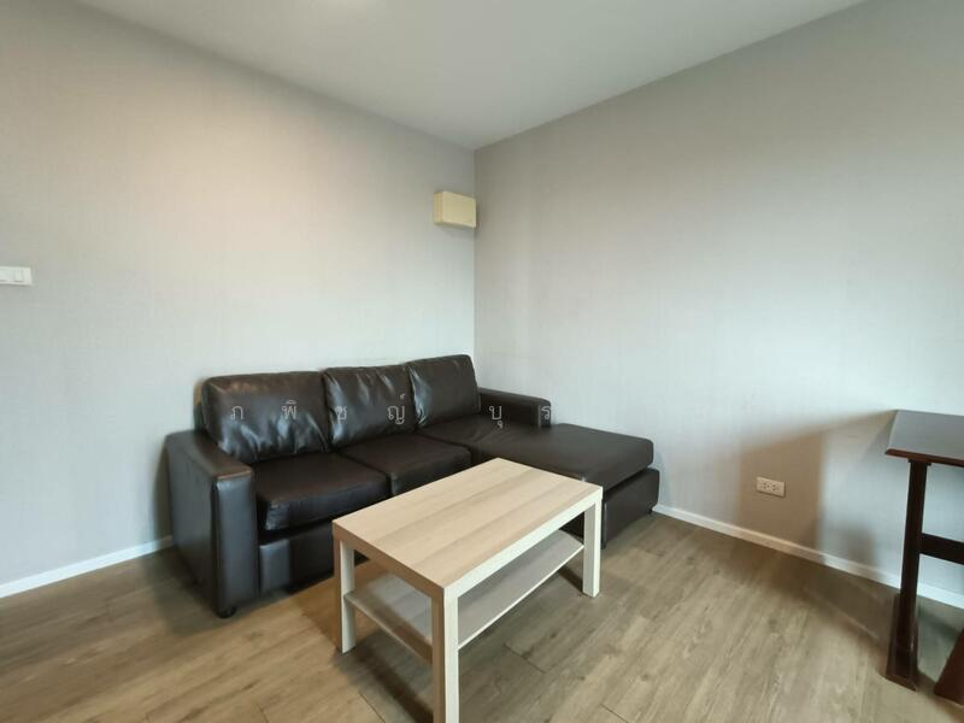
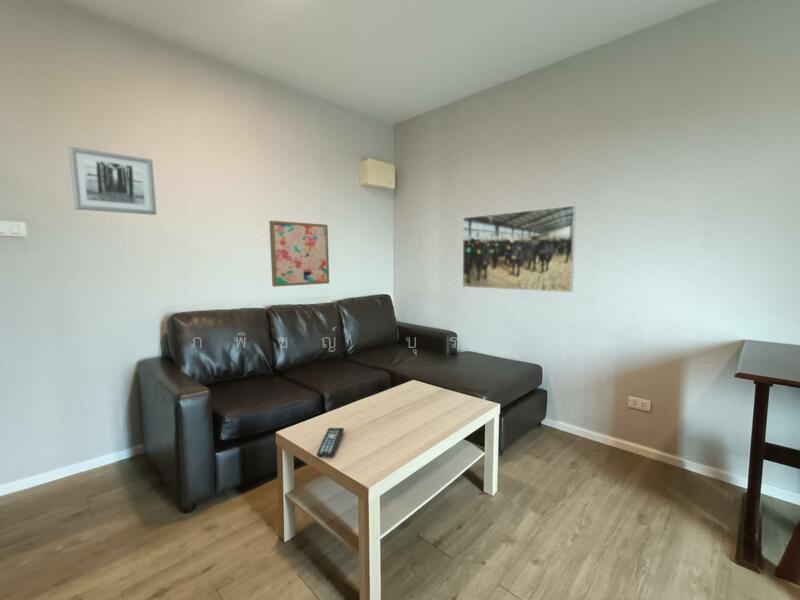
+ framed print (512, 251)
+ remote control (331, 441)
+ wall art (115, 183)
+ wall art (301, 254)
